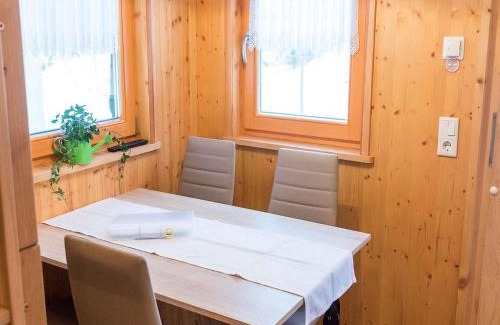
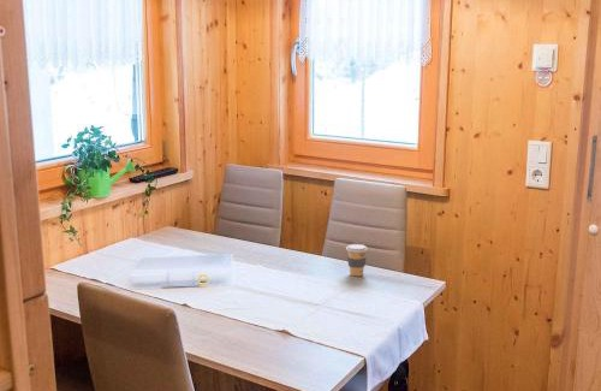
+ coffee cup (356, 260)
